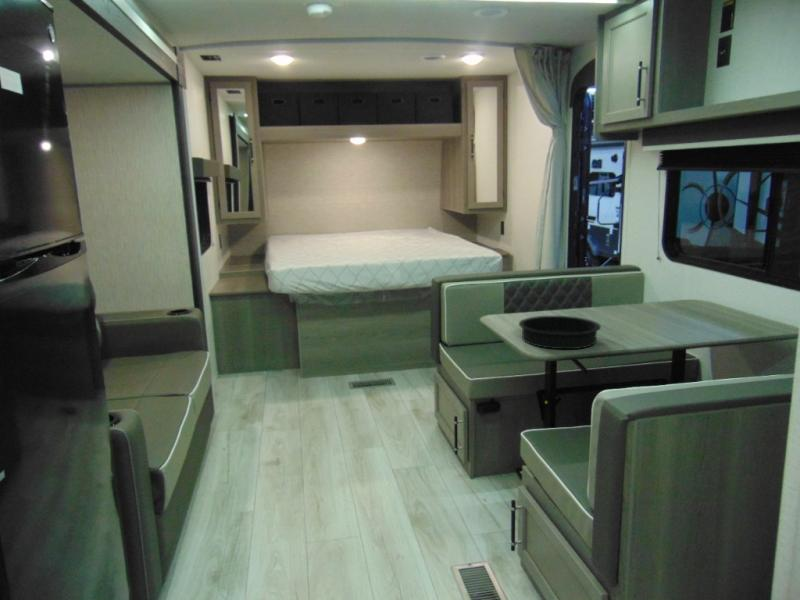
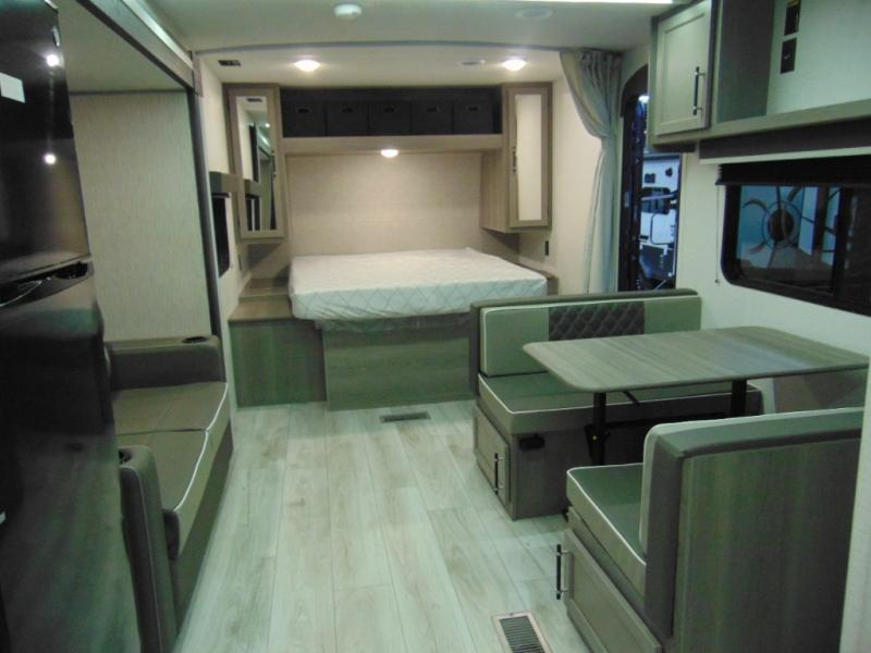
- baking pan (558, 331)
